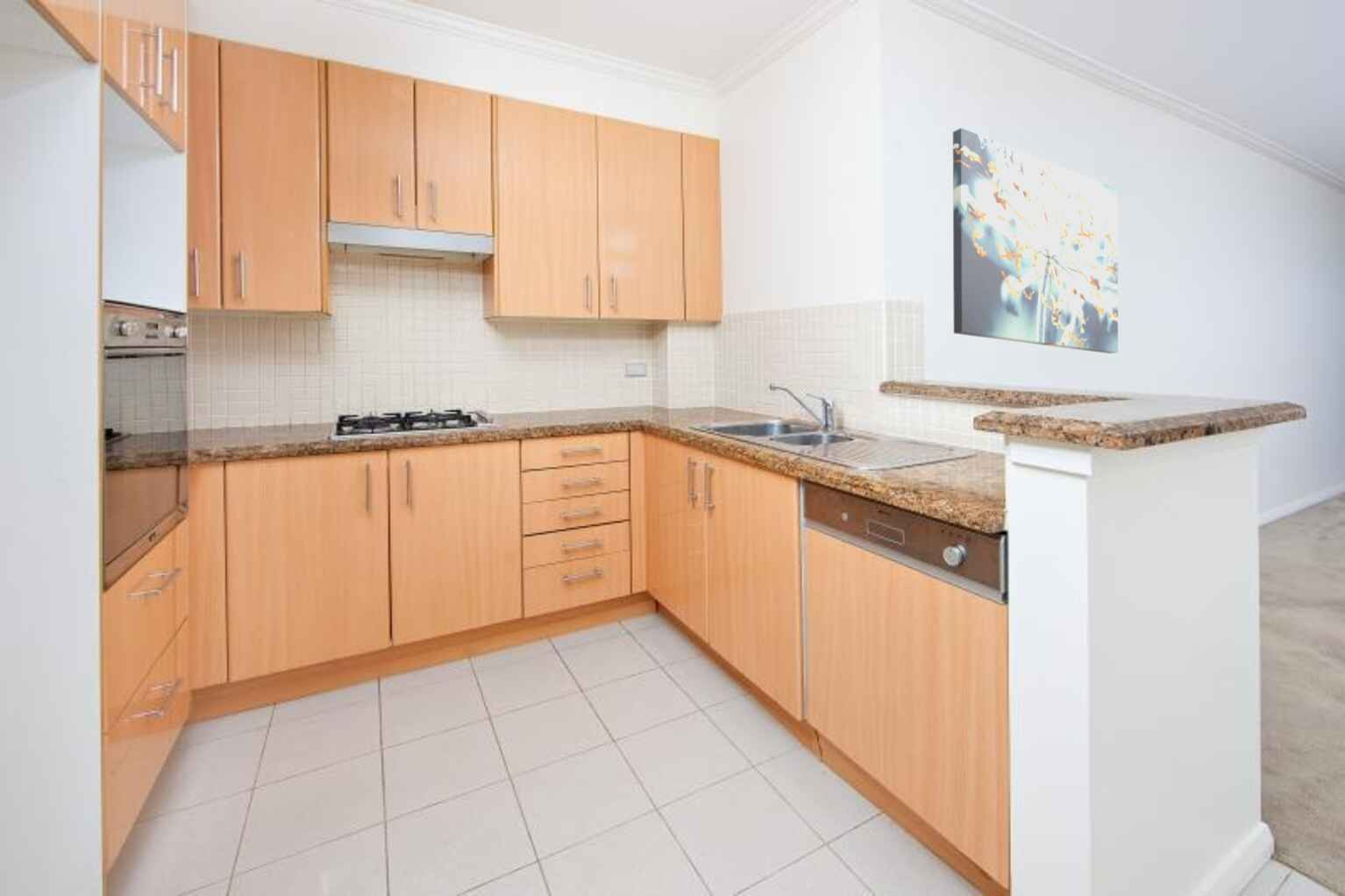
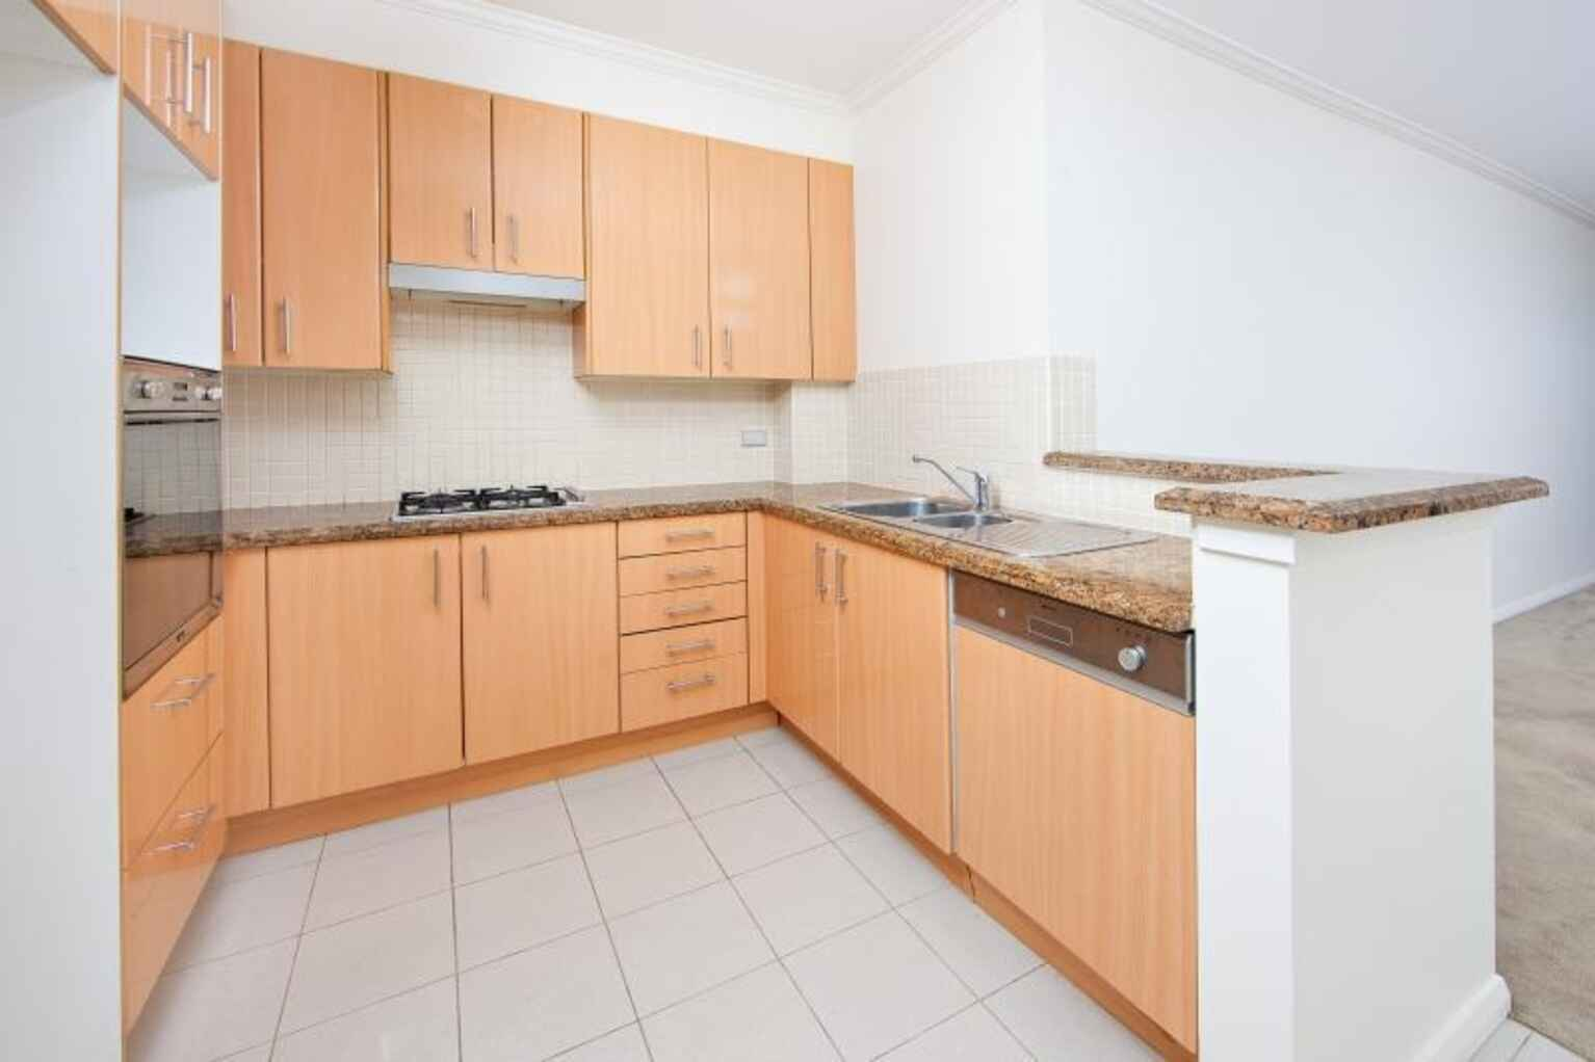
- wall art (1043, 253)
